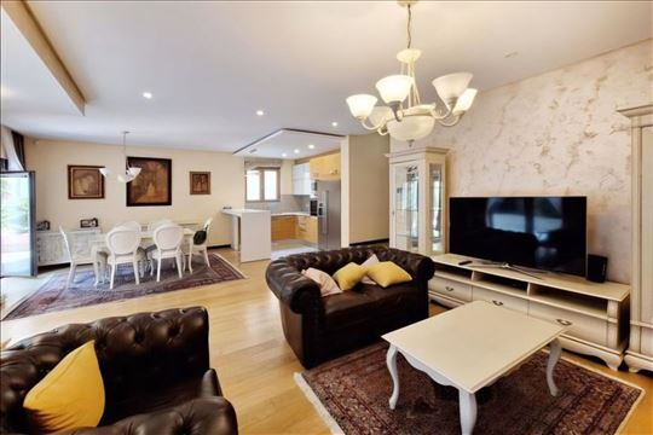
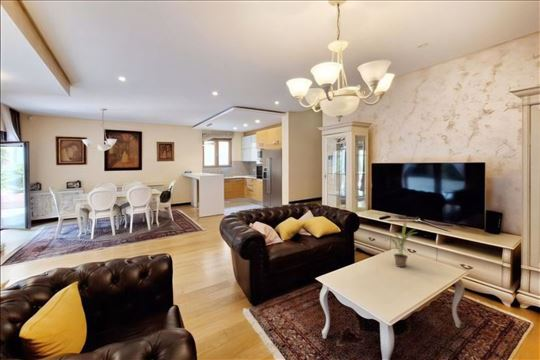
+ potted plant (403, 245)
